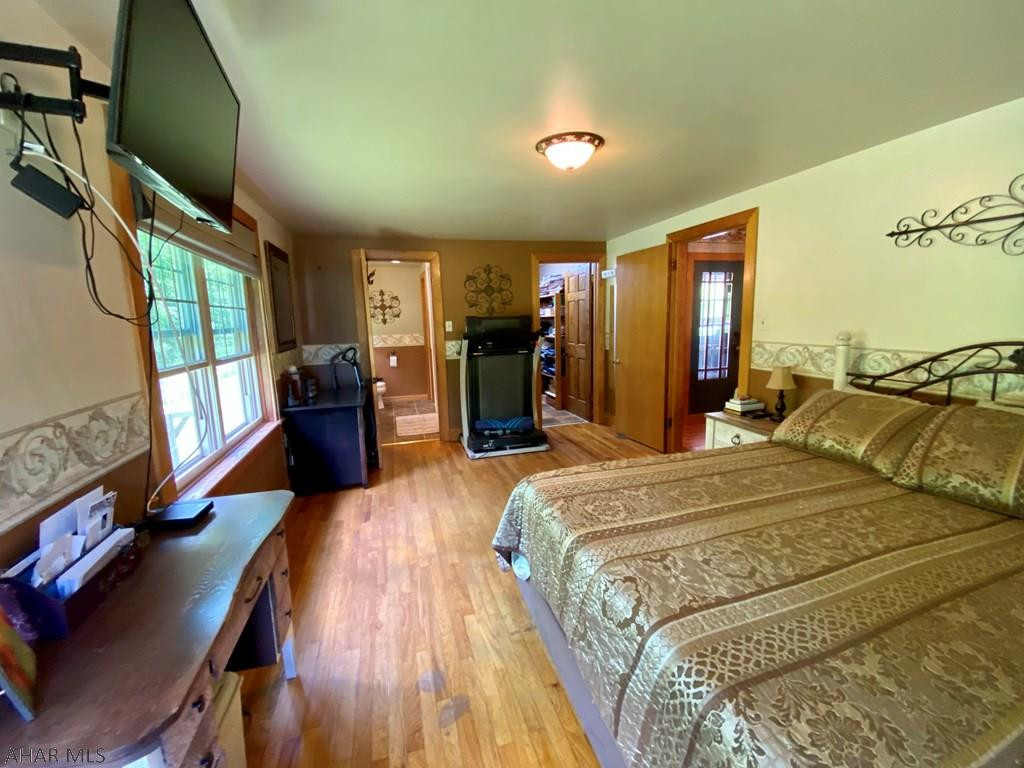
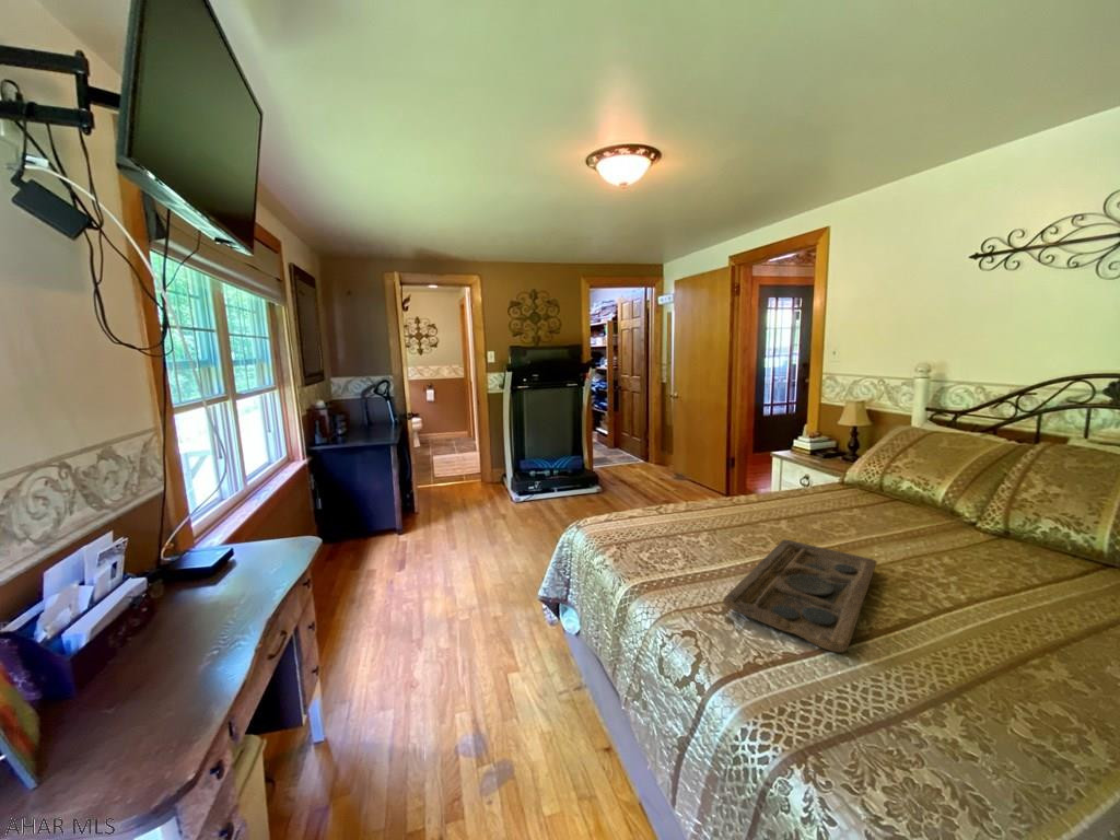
+ decorative tray (806, 583)
